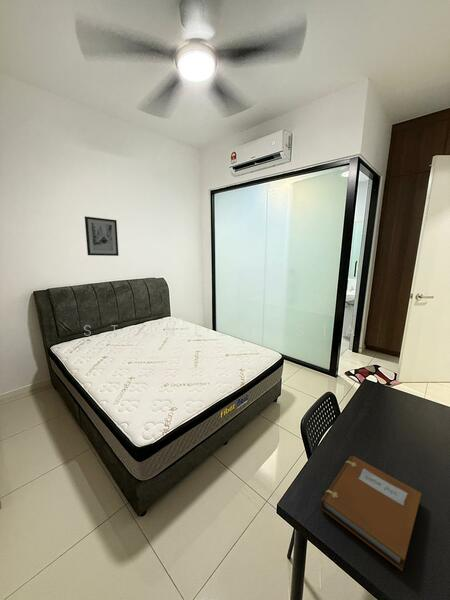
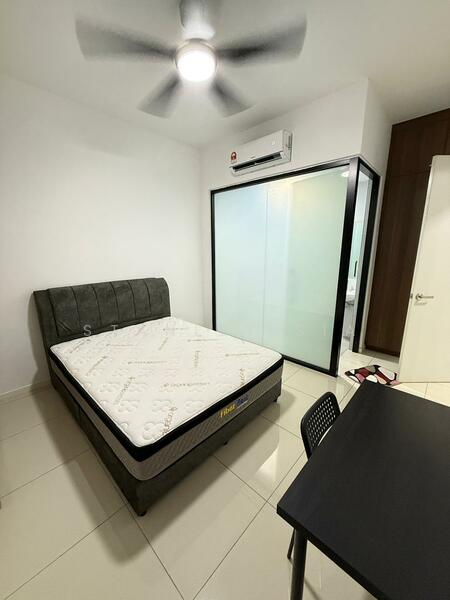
- wall art (102, 237)
- notebook (371, 498)
